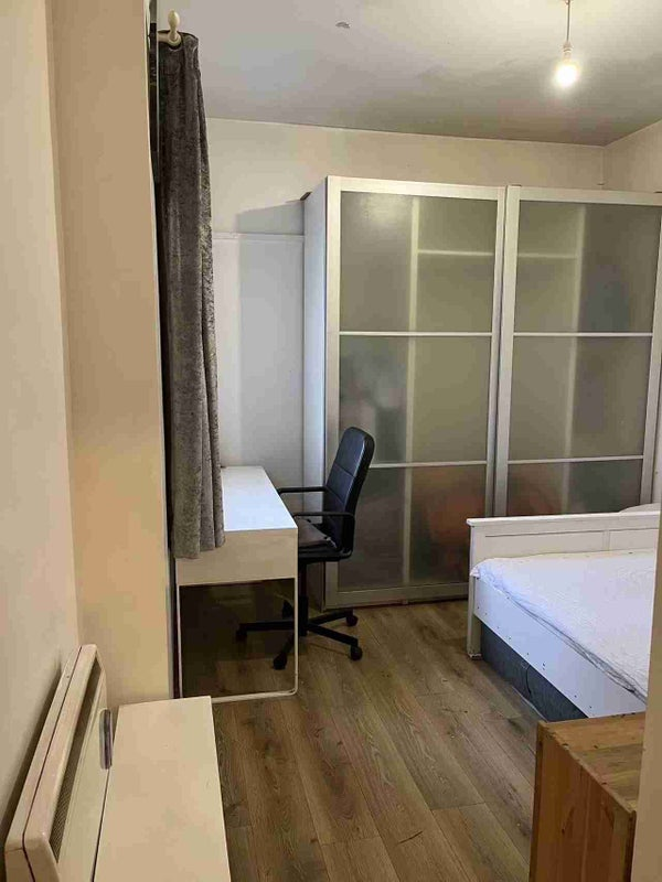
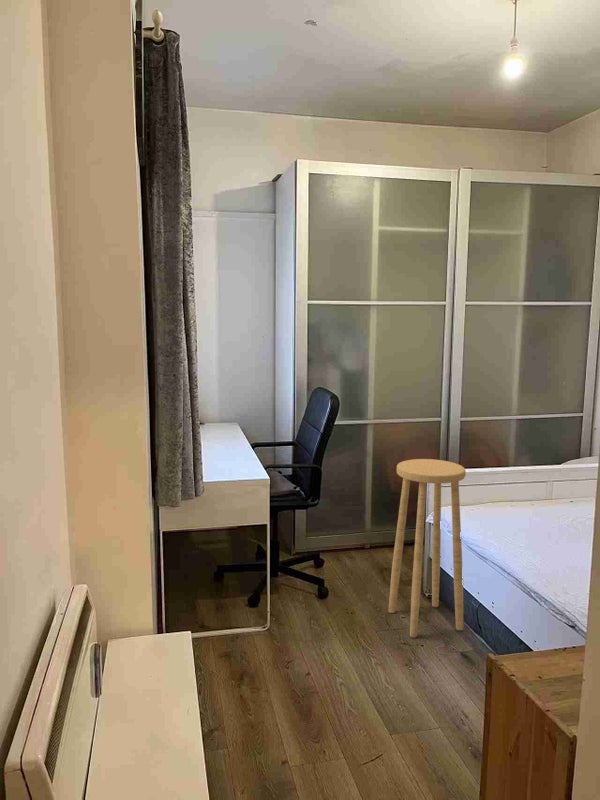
+ stool (432, 546)
